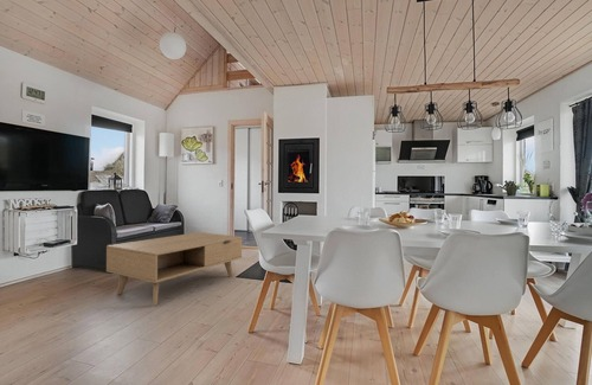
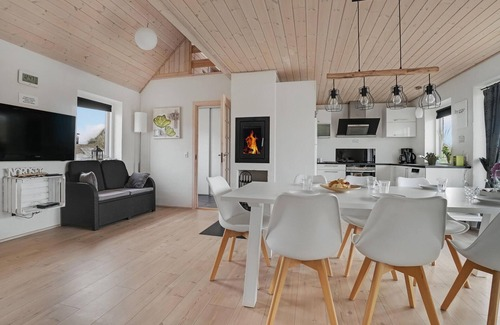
- coffee table (181, 262)
